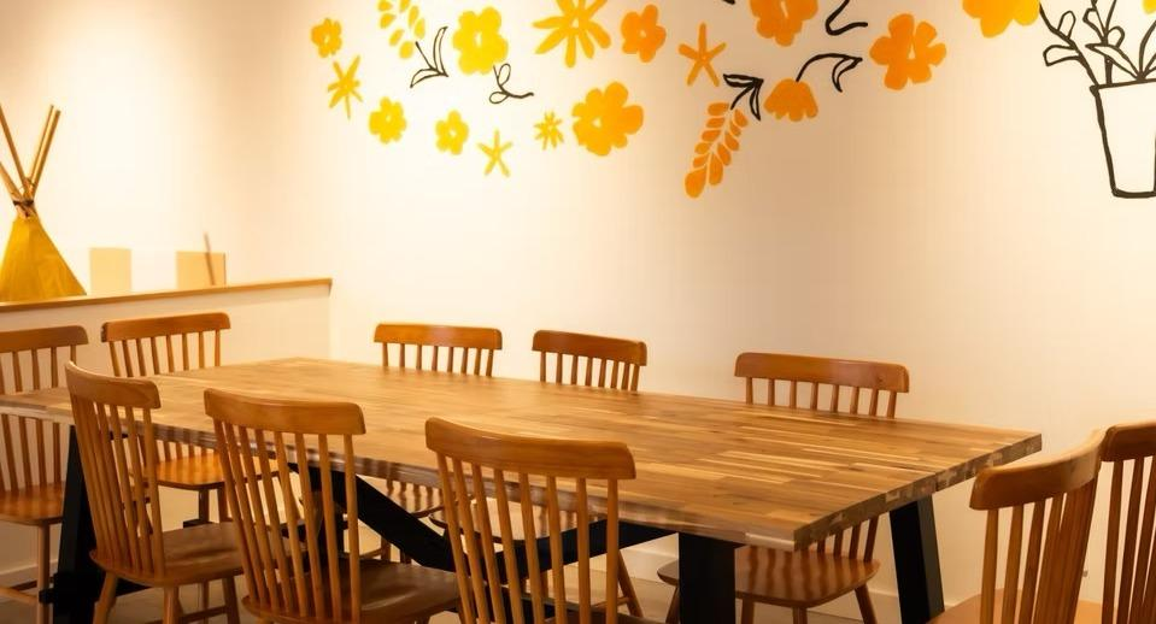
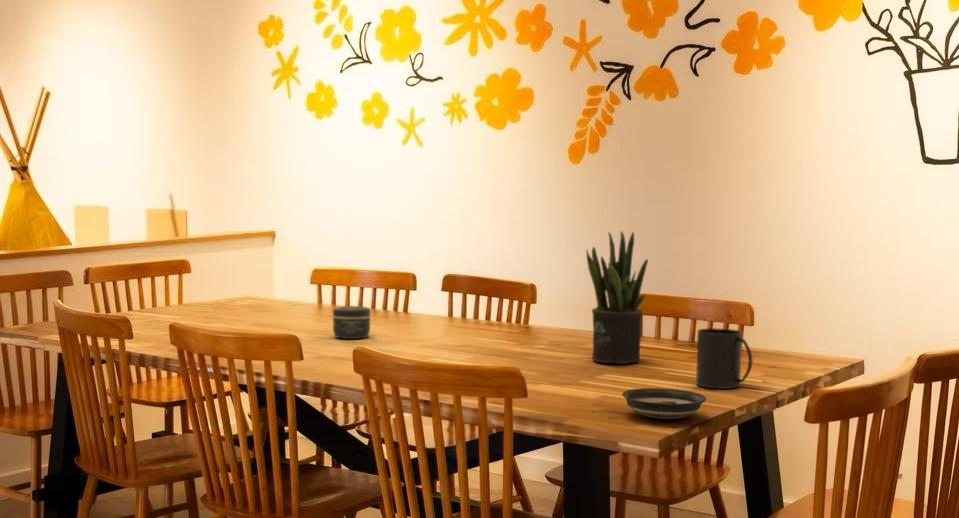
+ potted plant (614, 296)
+ saucer (663, 405)
+ mug (725, 358)
+ jar (351, 322)
